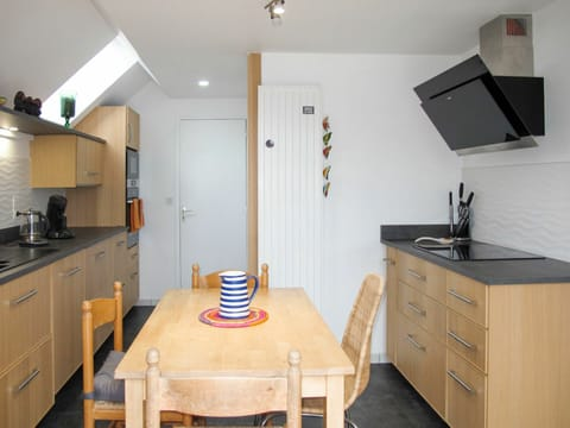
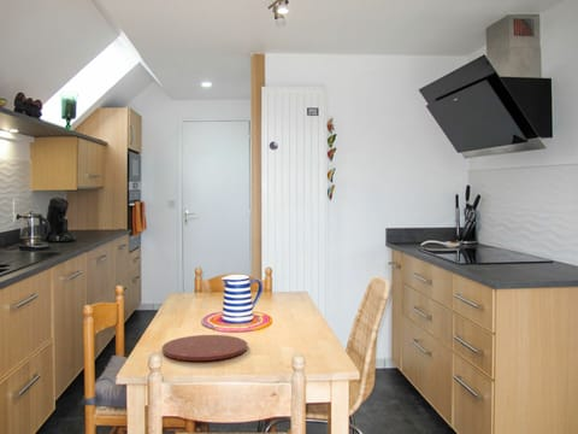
+ plate (205, 346)
